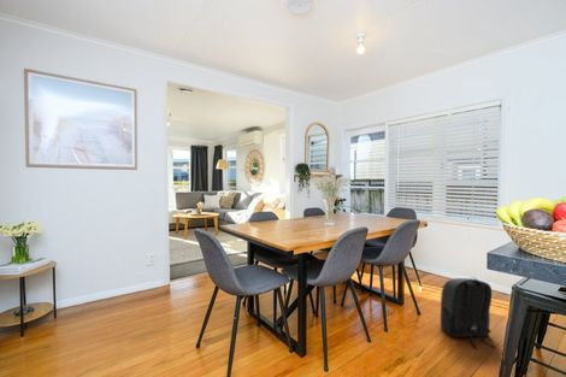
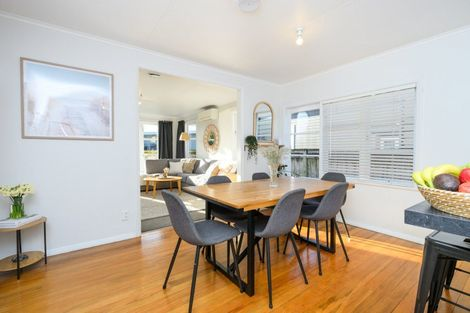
- backpack (468, 305)
